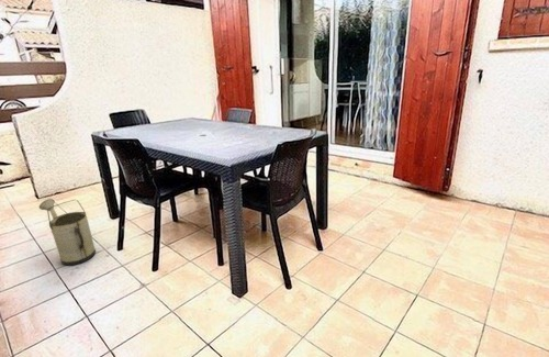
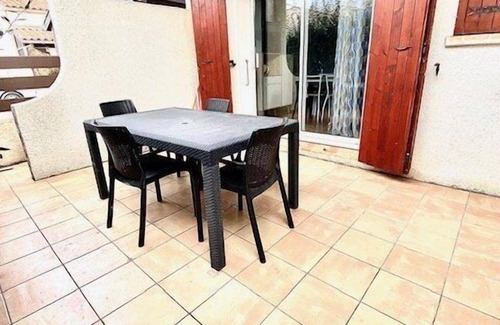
- watering can (65, 226)
